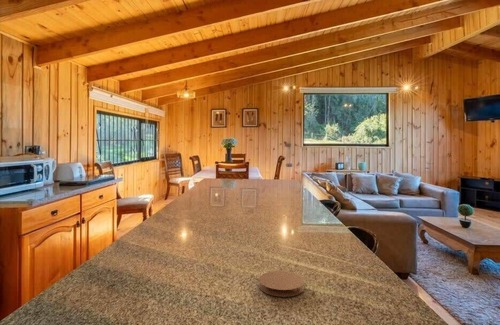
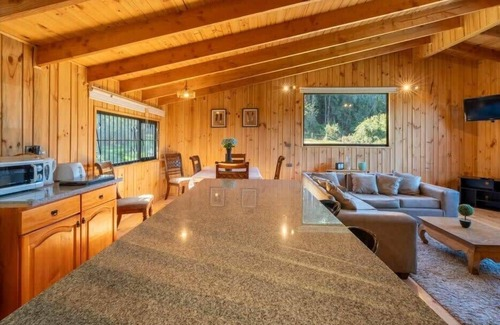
- coaster (281, 282)
